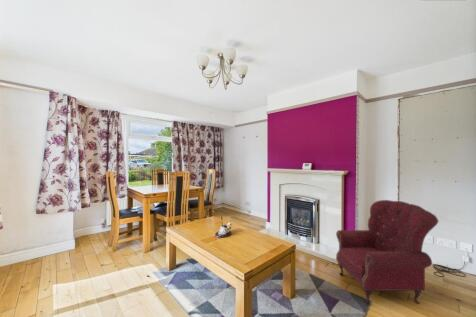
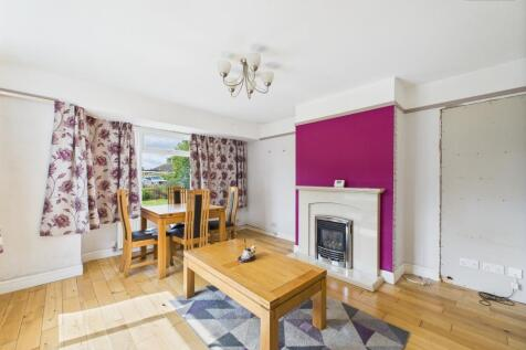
- armchair (380, 245)
